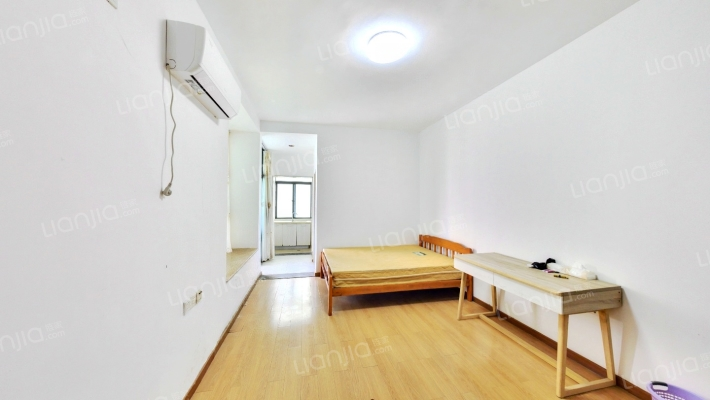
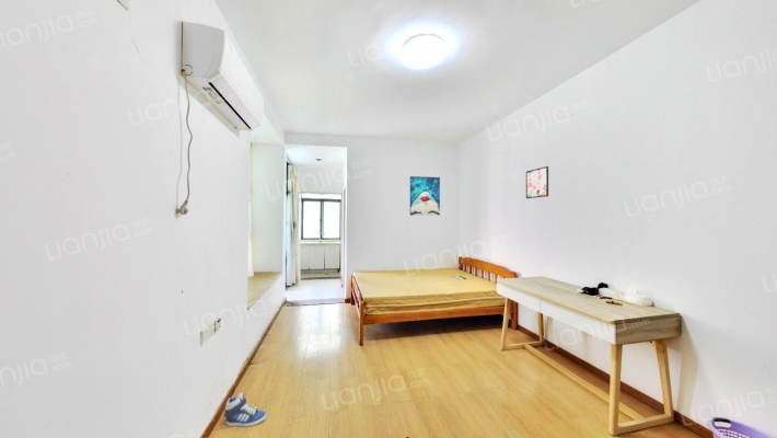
+ wall art (425, 196)
+ sneaker (245, 407)
+ wall art (536, 183)
